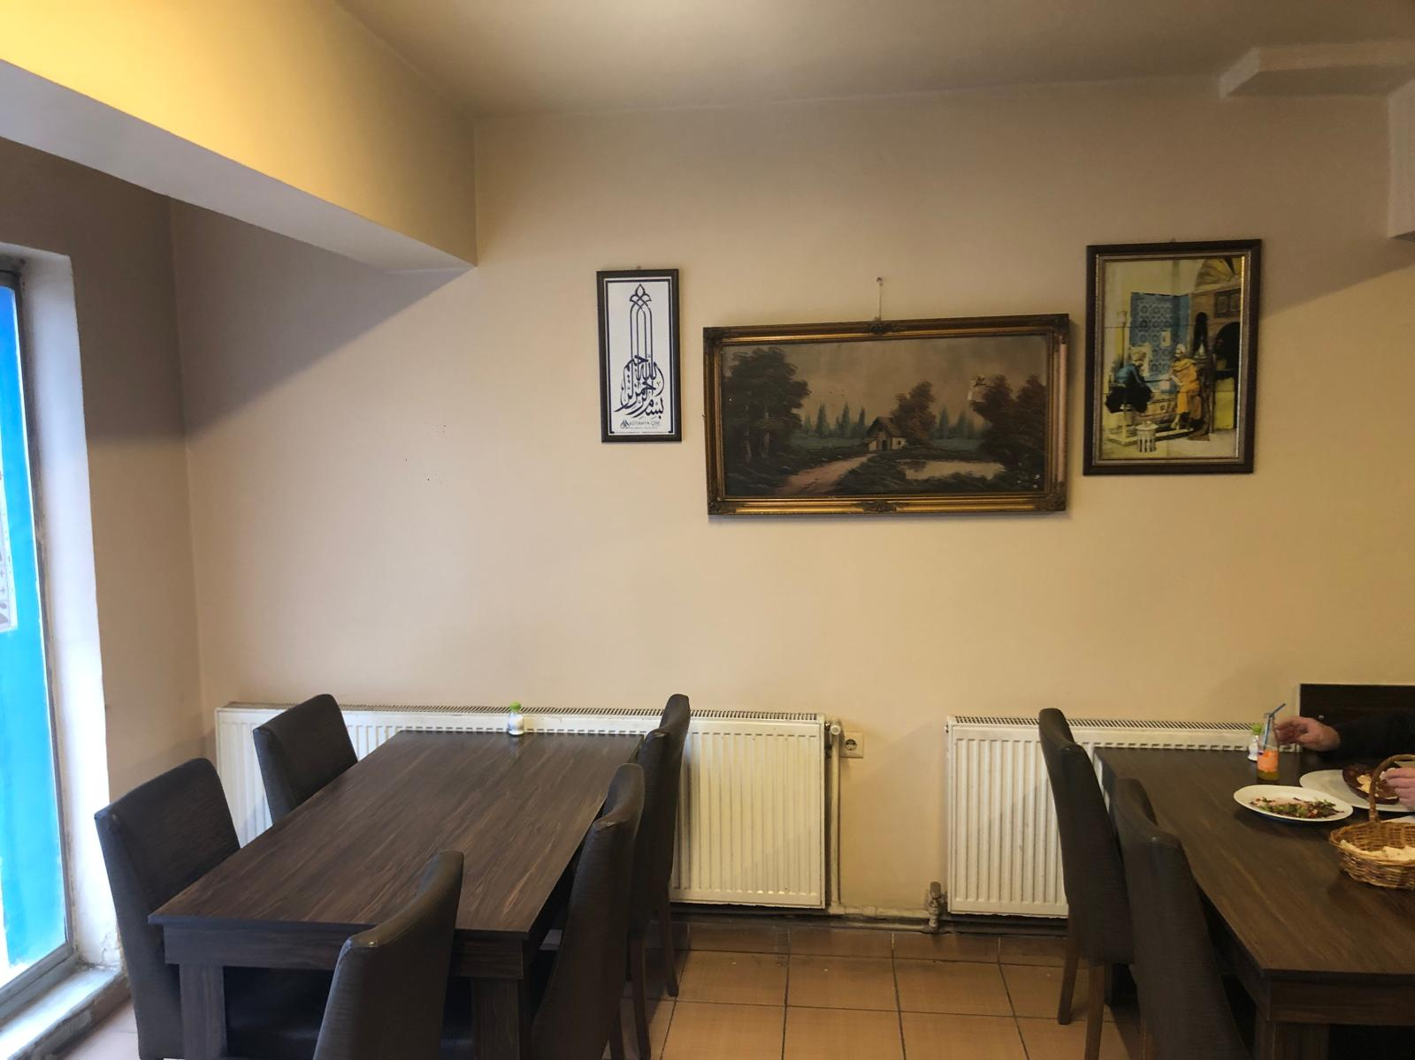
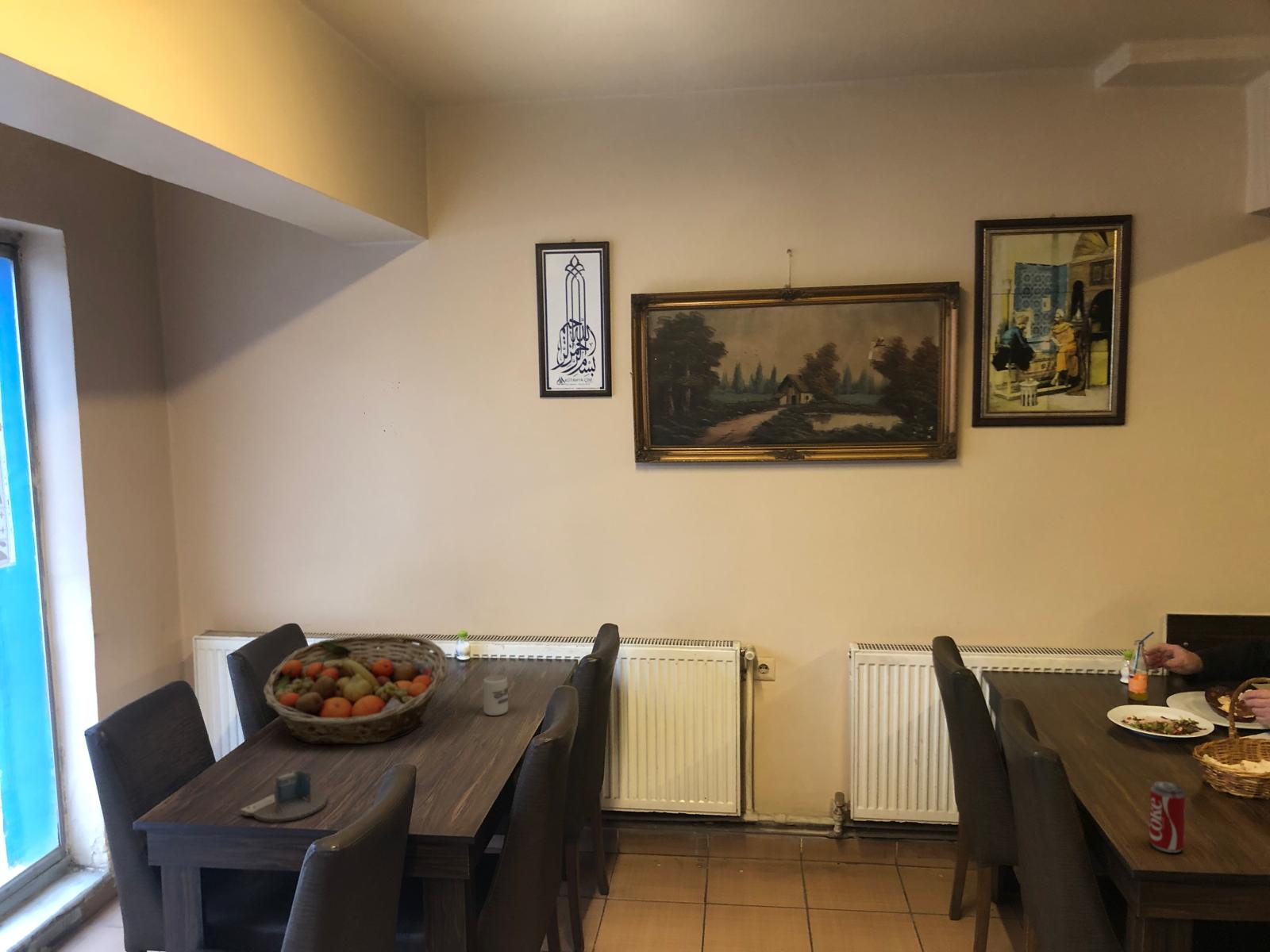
+ fruit basket (358, 688)
+ beverage can (1167, 816)
+ napkin holder (288, 789)
+ cup (495, 695)
